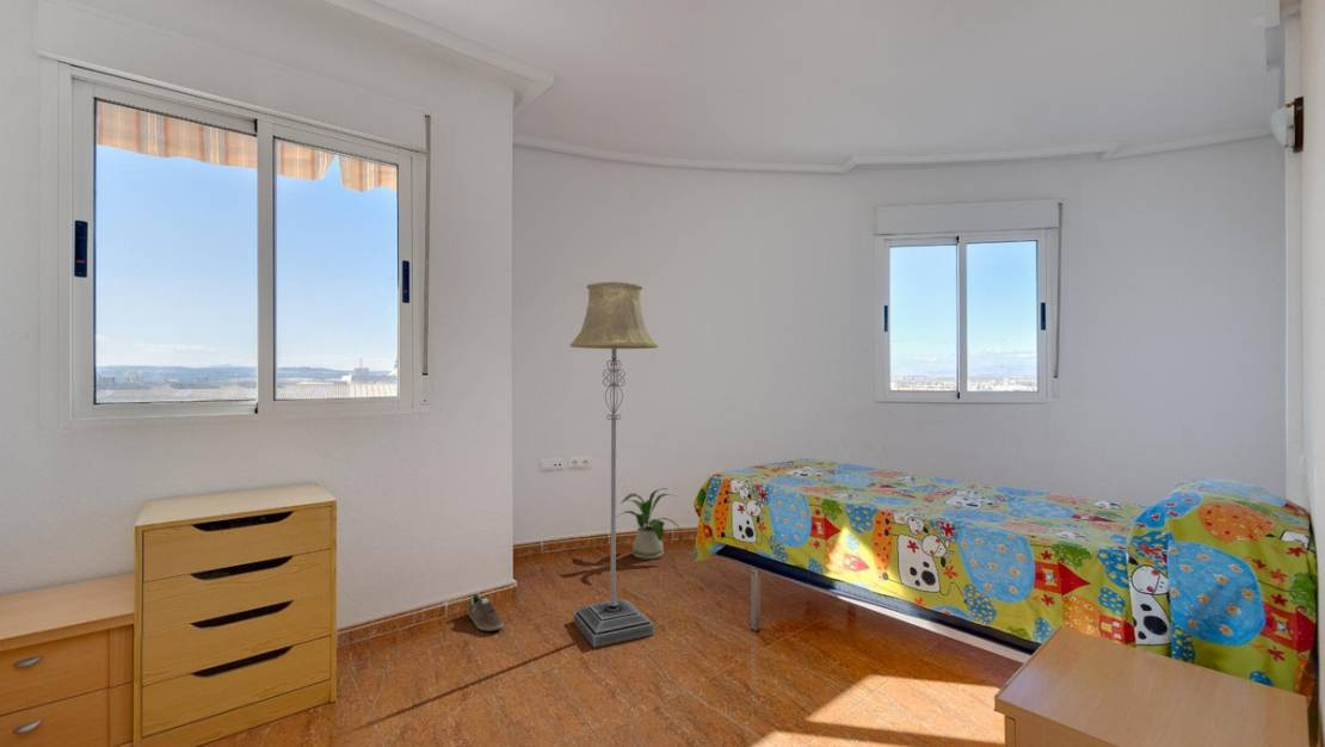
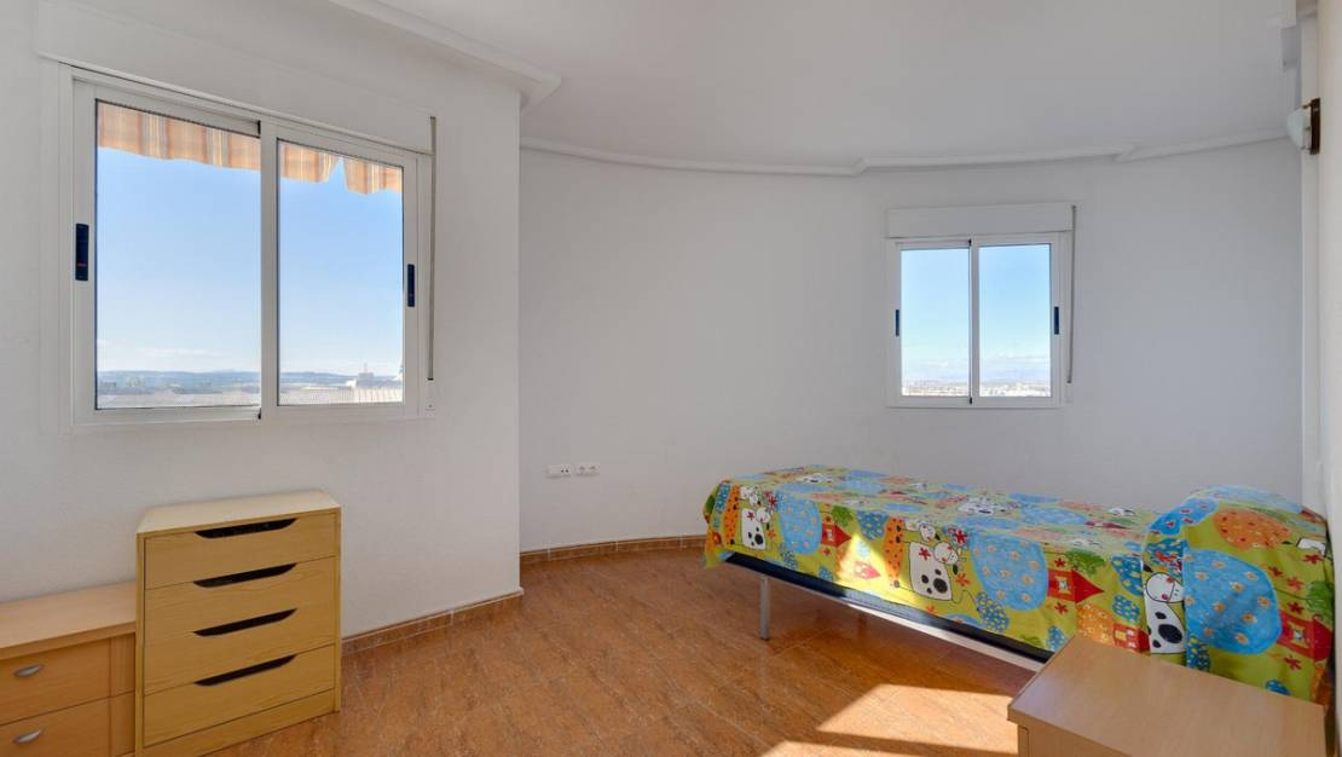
- floor lamp (614, 457)
- house plant (647, 518)
- sneaker (483, 611)
